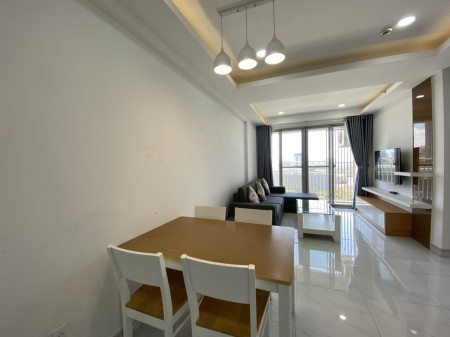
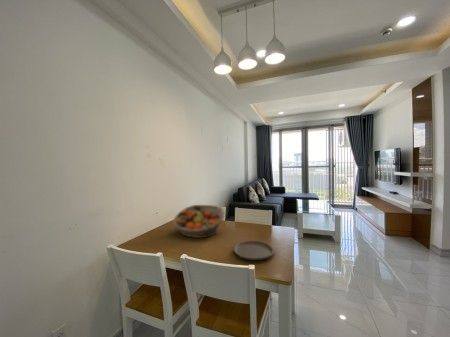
+ fruit basket (199, 220)
+ plate (253, 250)
